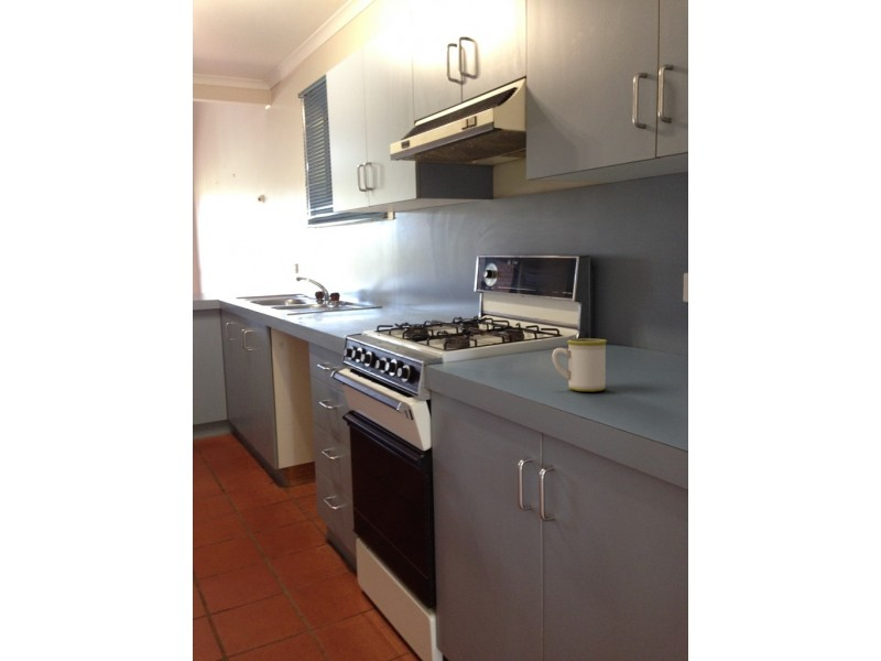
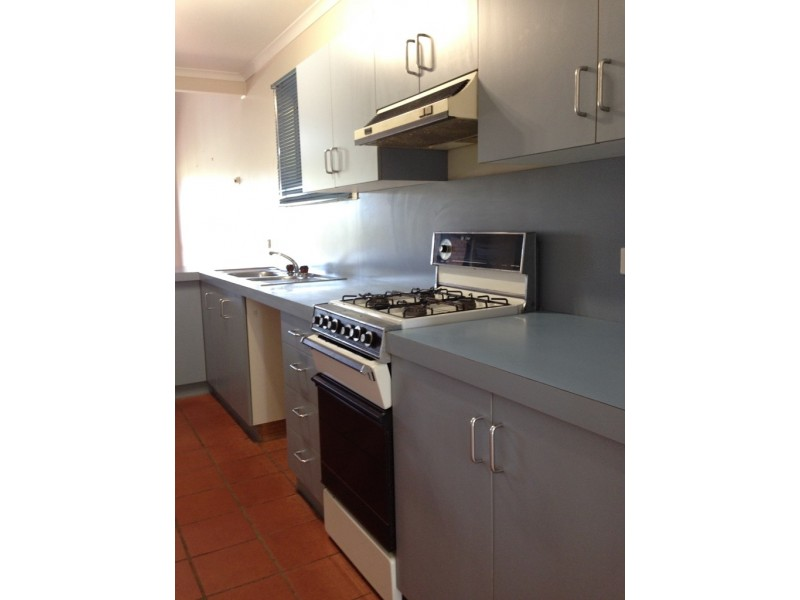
- mug (579, 365)
